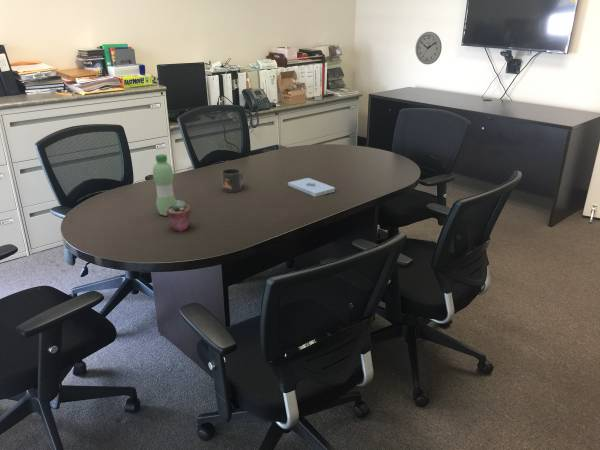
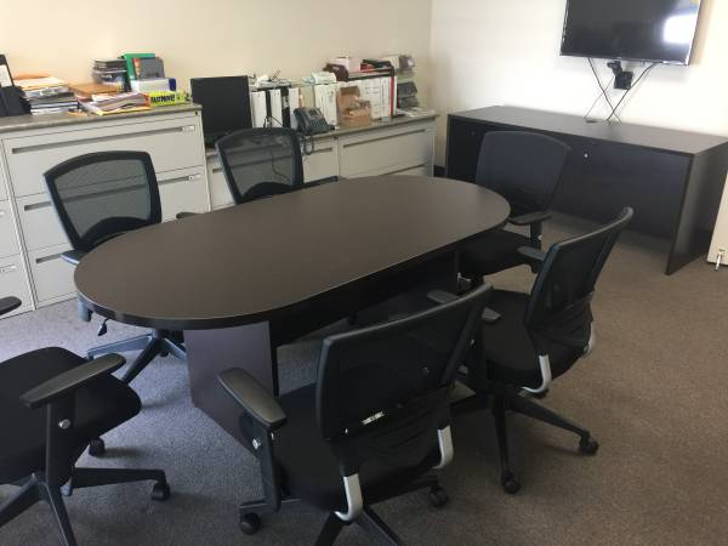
- wall clock (427, 48)
- notepad (311, 186)
- water bottle (164, 185)
- mug (233, 179)
- potted succulent (179, 214)
